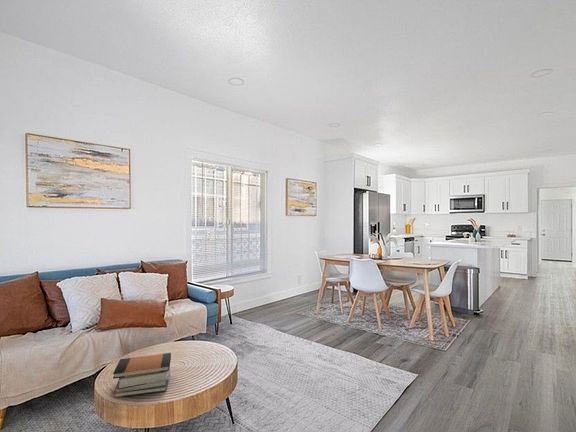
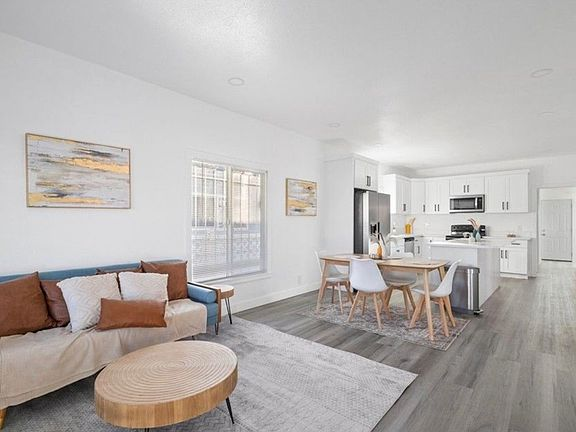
- book stack (144, 374)
